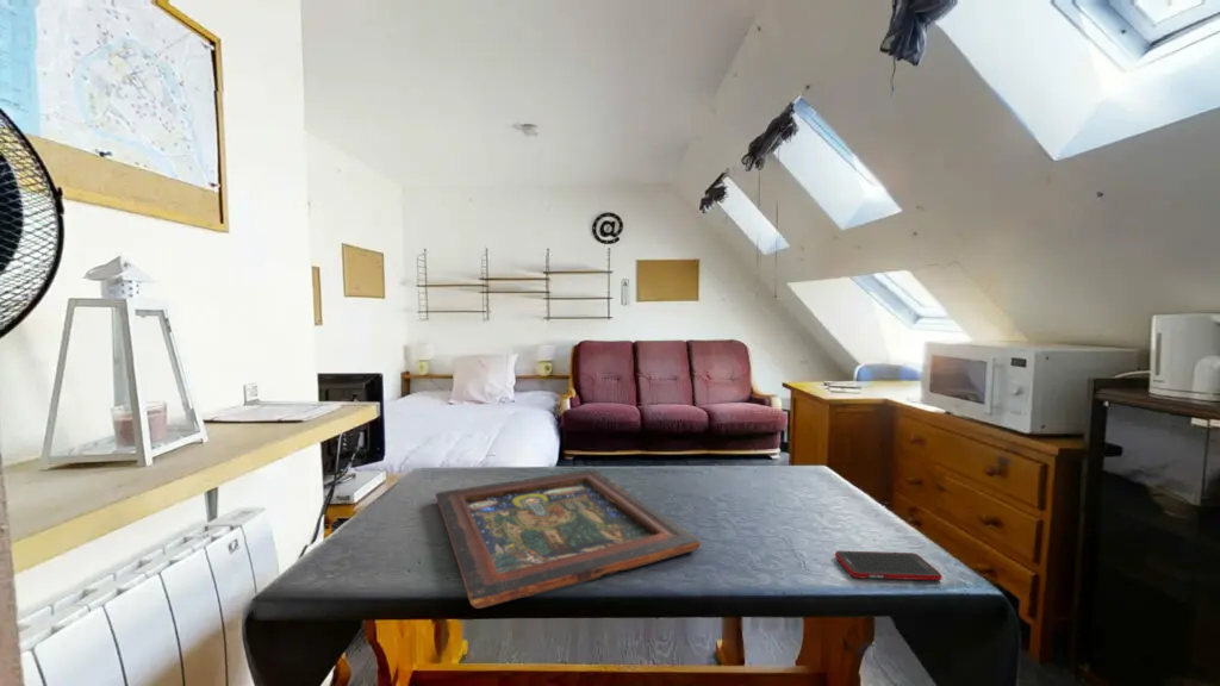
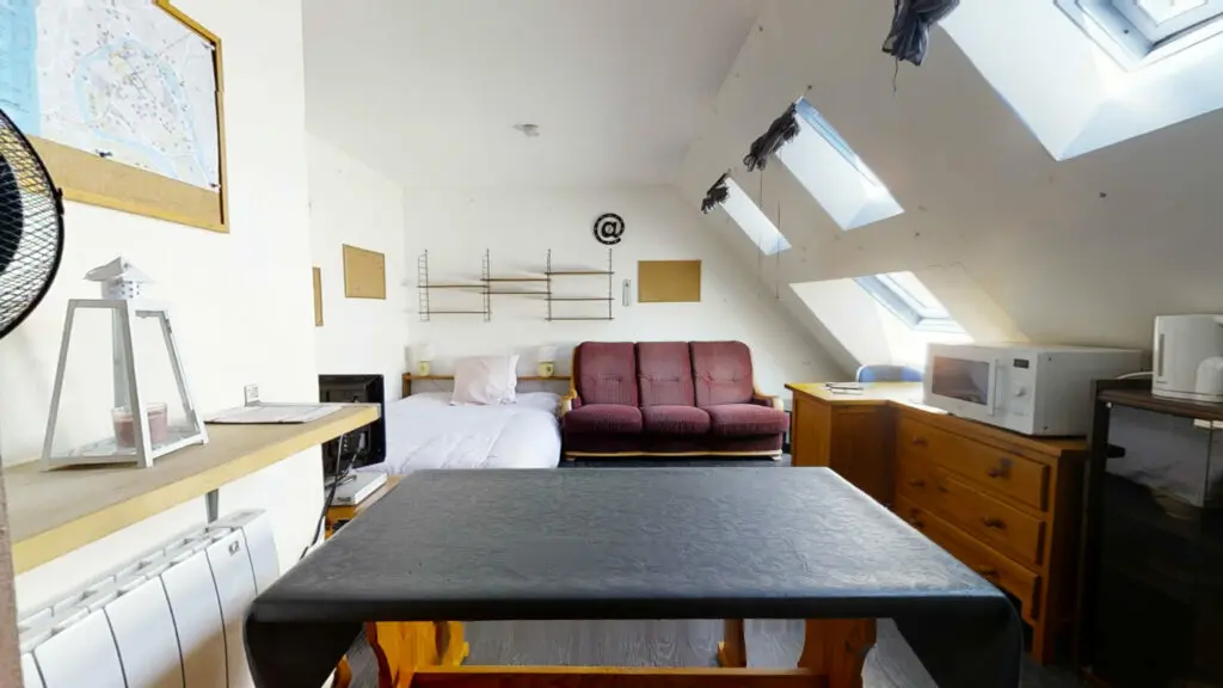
- cell phone (885, 565)
- religious icon (552, 517)
